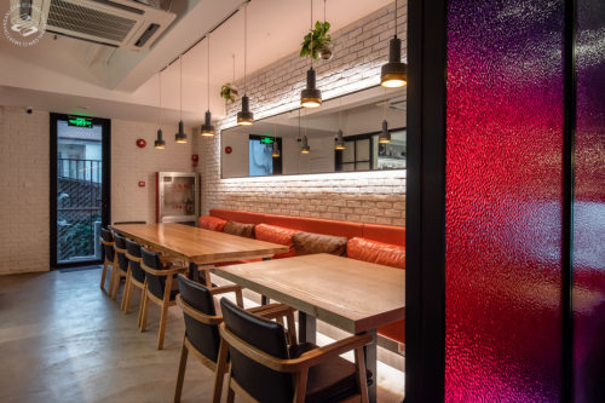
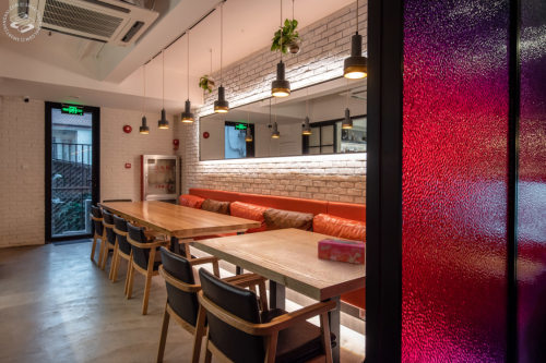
+ tissue box (344, 250)
